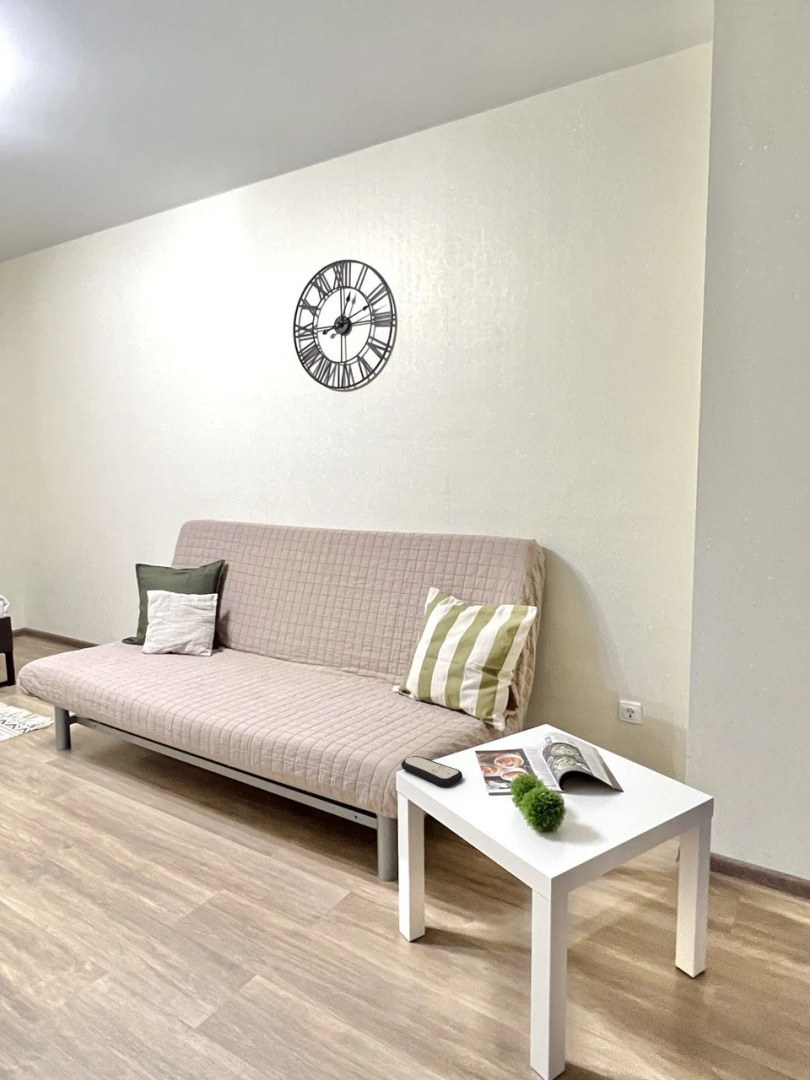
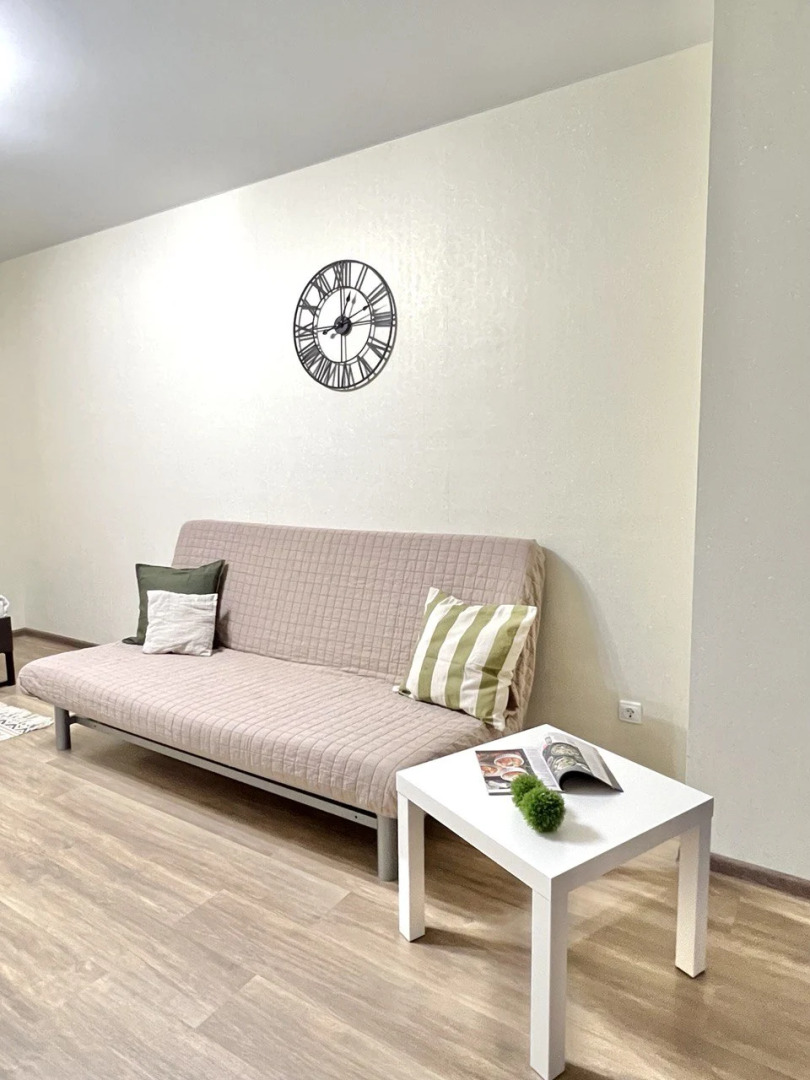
- remote control (430, 770)
